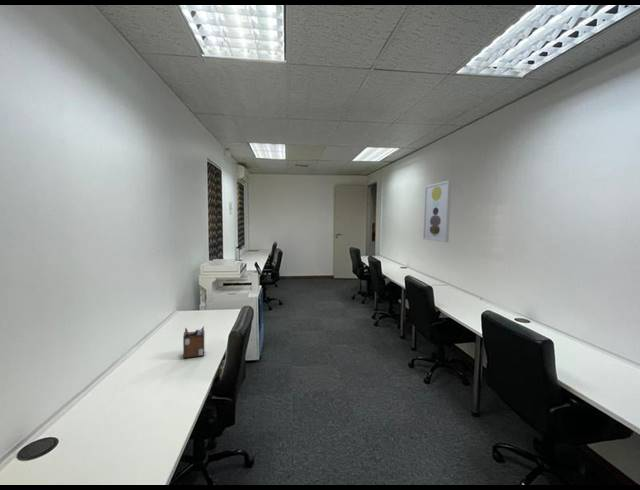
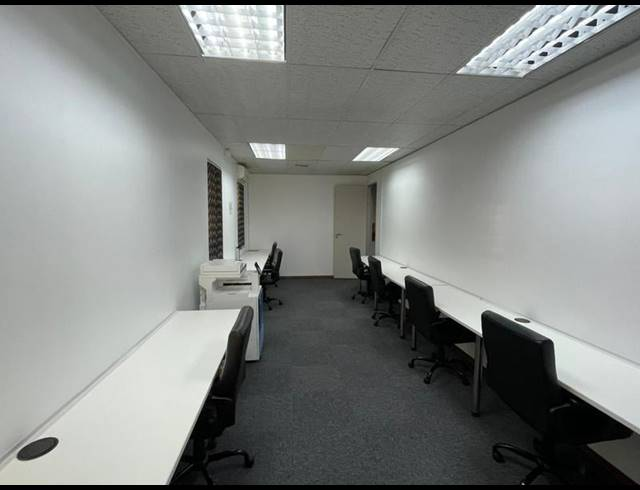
- wall art (435, 212)
- desk organizer (194, 340)
